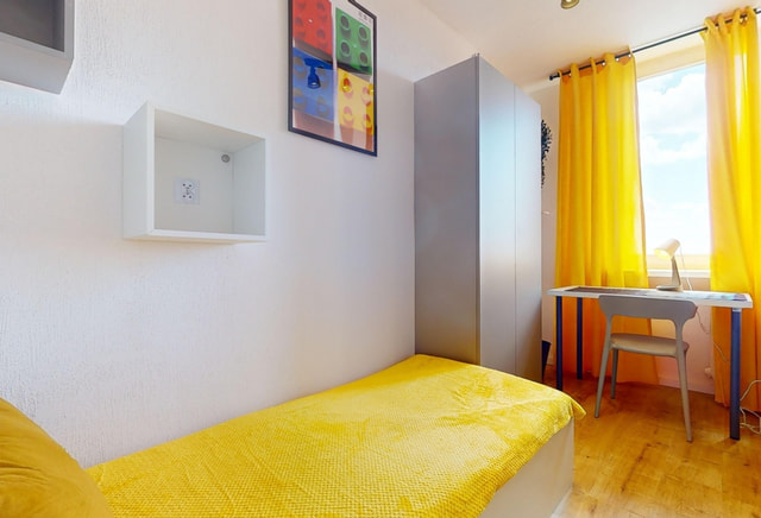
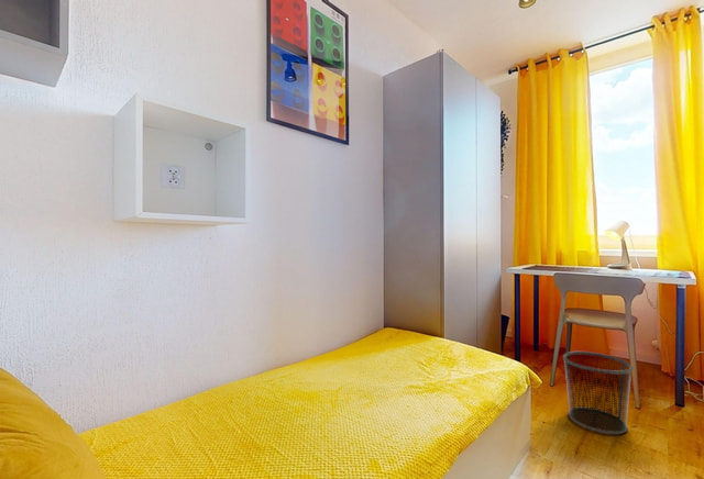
+ waste bin (595, 390)
